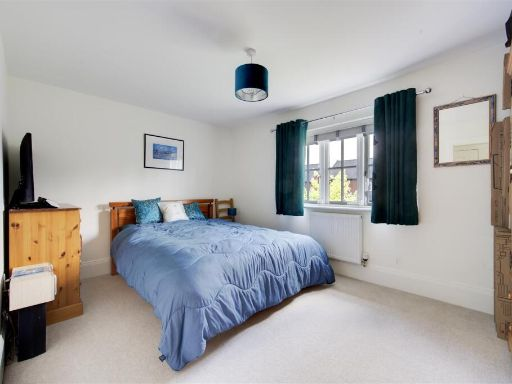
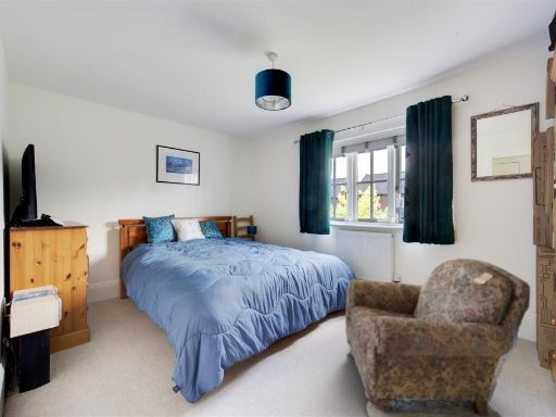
+ armchair (419, 319)
